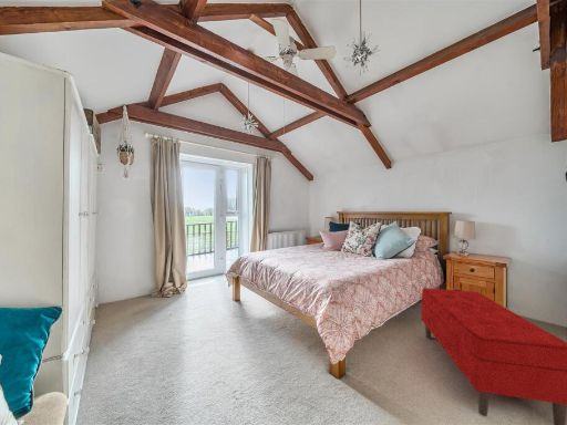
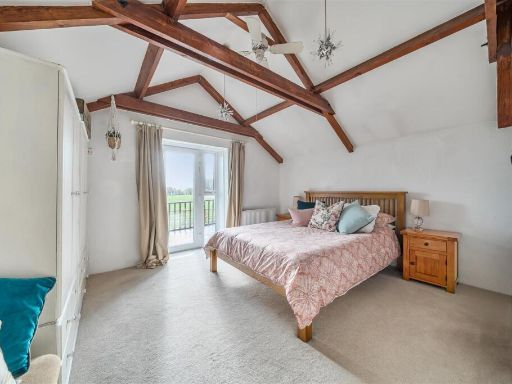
- bench (476, 339)
